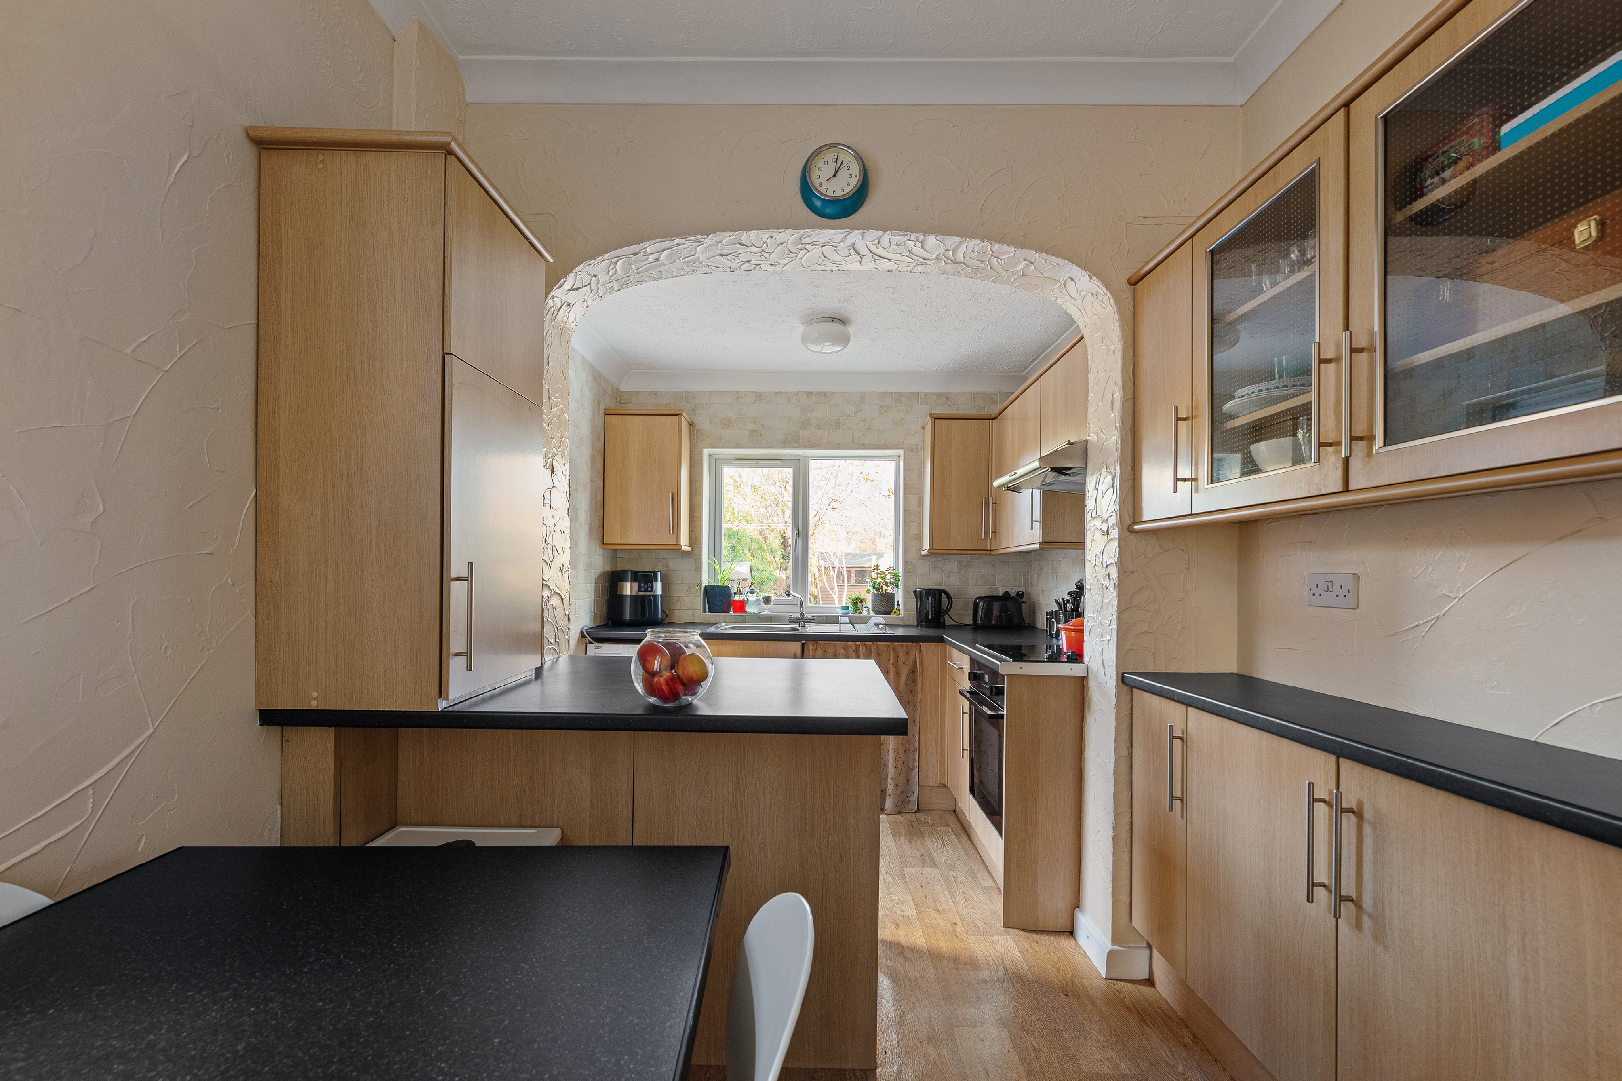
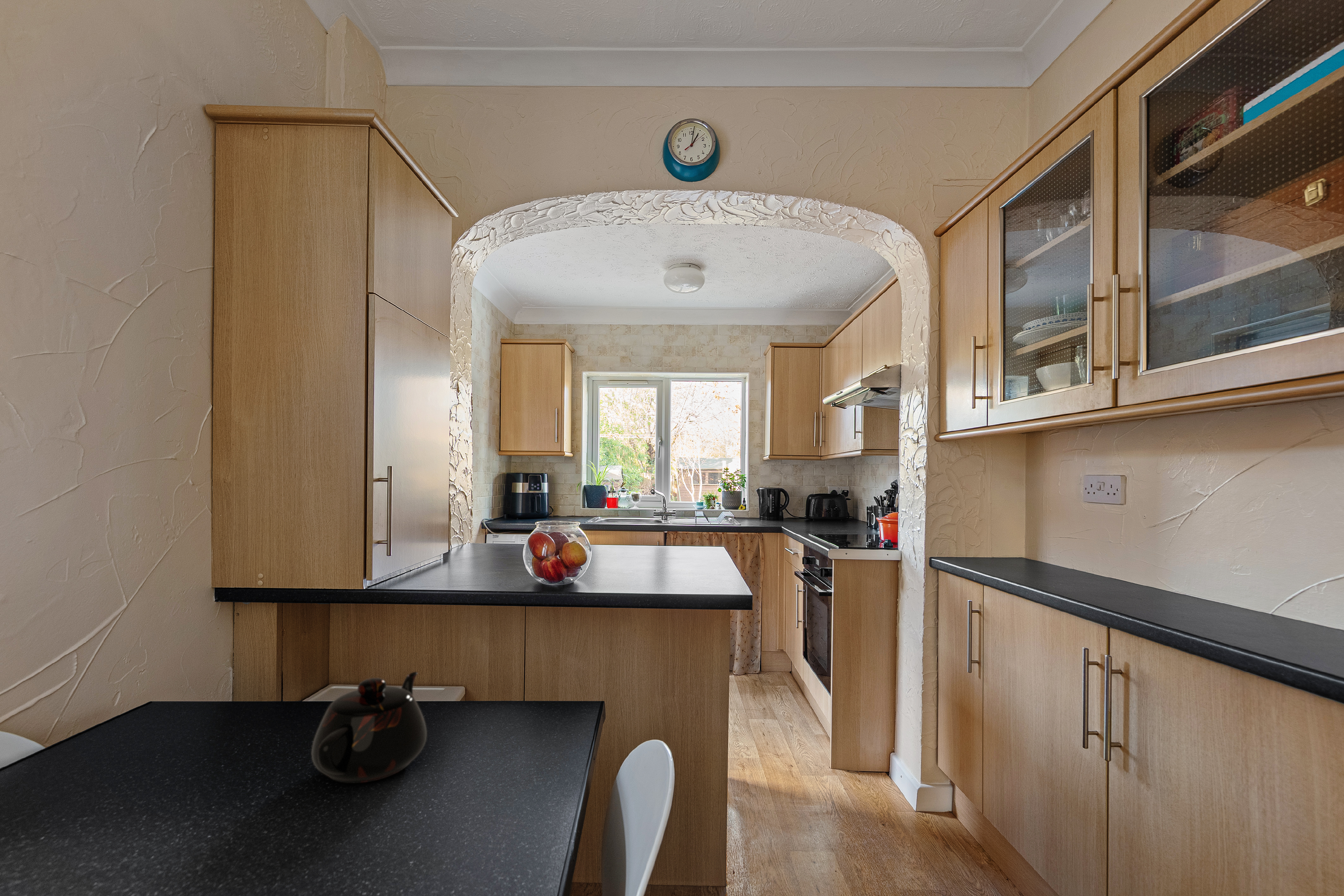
+ teapot (374, 720)
